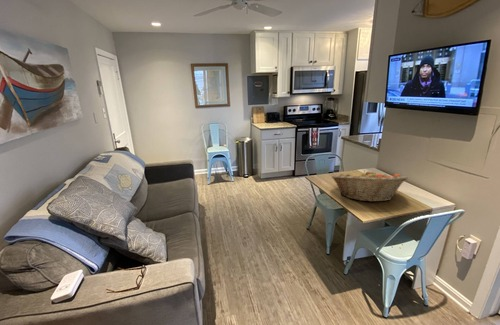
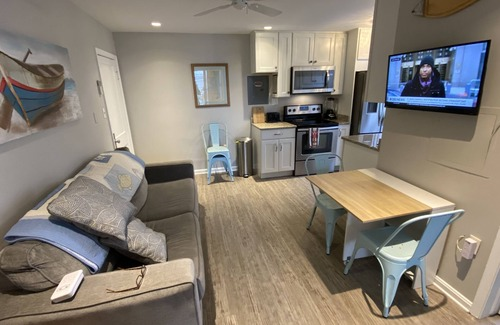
- fruit basket (367, 182)
